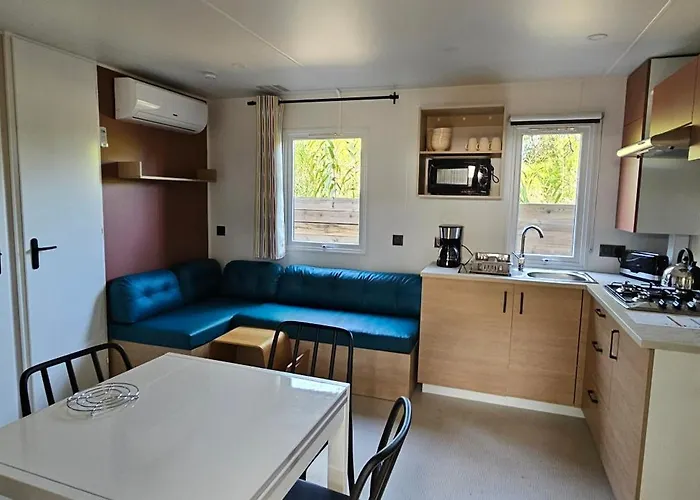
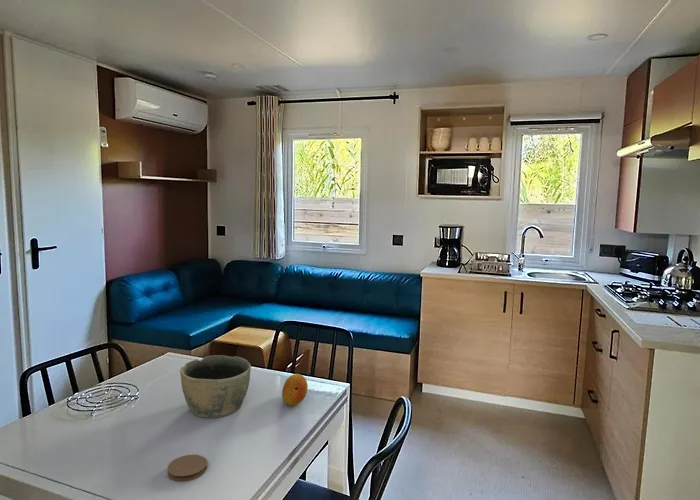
+ fruit (294, 387)
+ bowl (216, 386)
+ coaster (187, 467)
